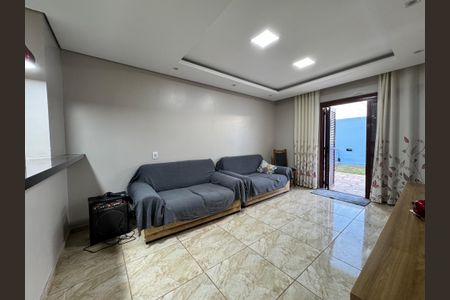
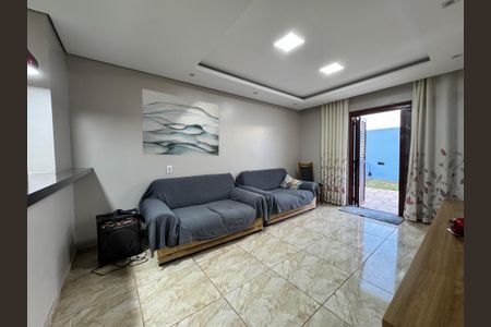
+ wall art (184, 126)
